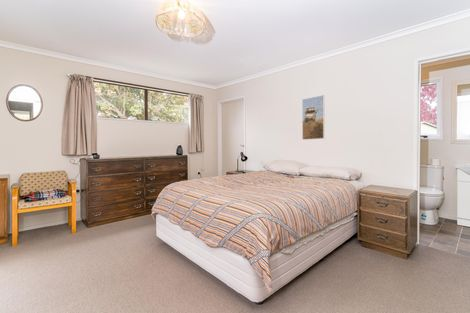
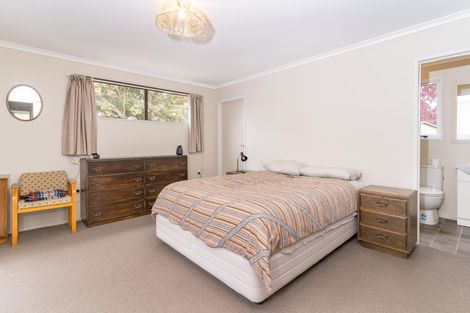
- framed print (313, 118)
